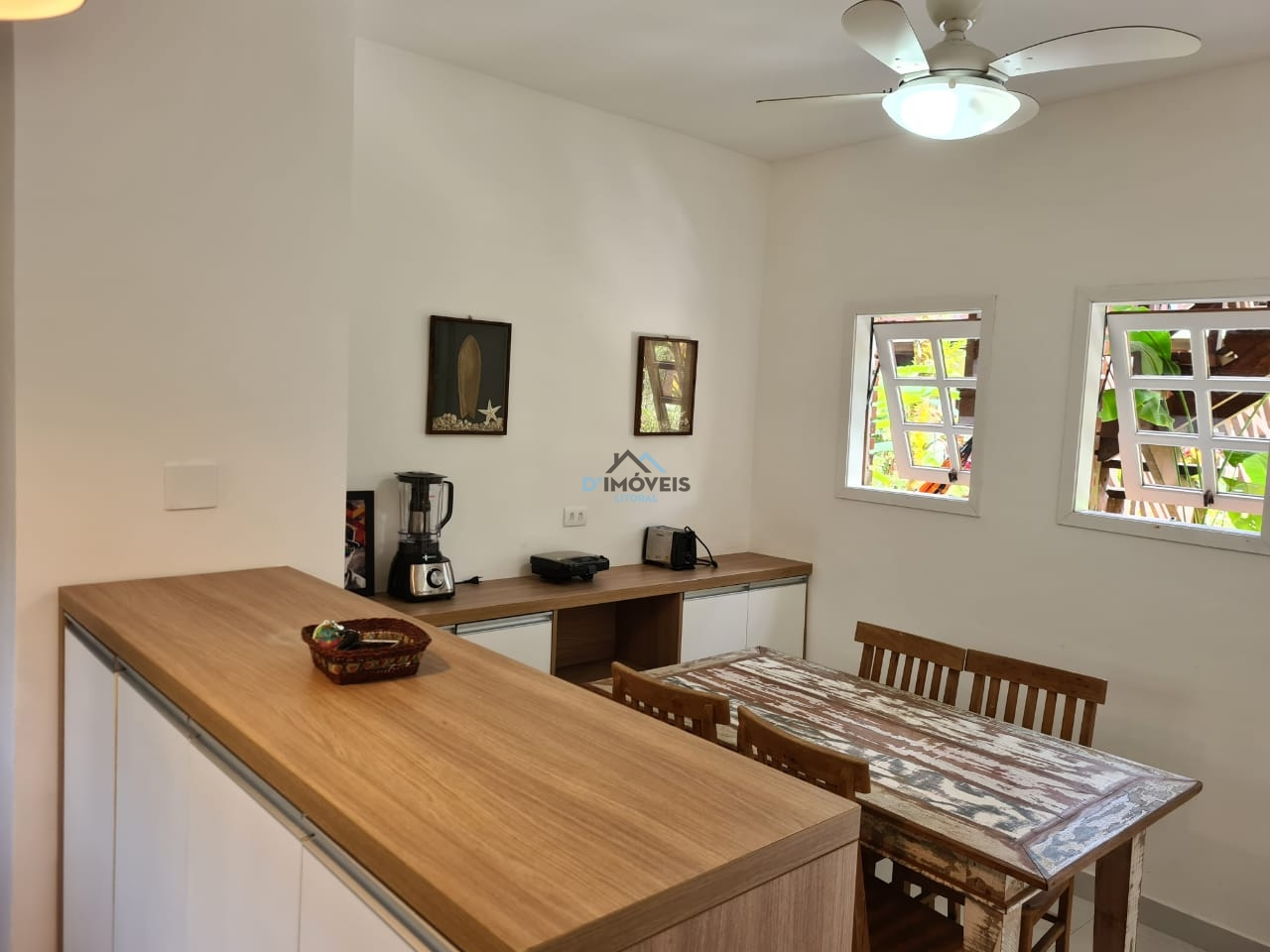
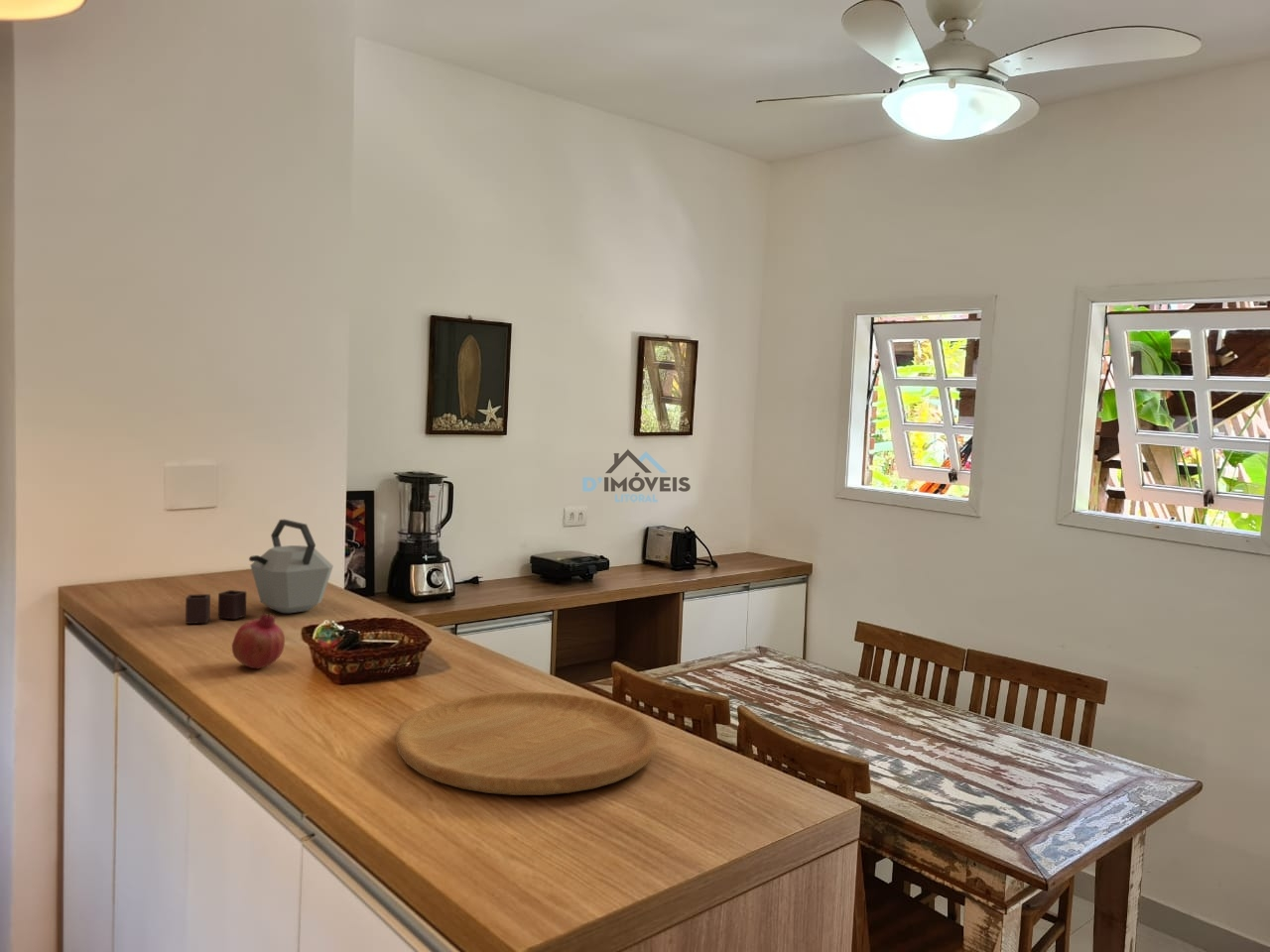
+ kettle (257, 568)
+ cutting board (528, 738)
+ fruit (258, 640)
